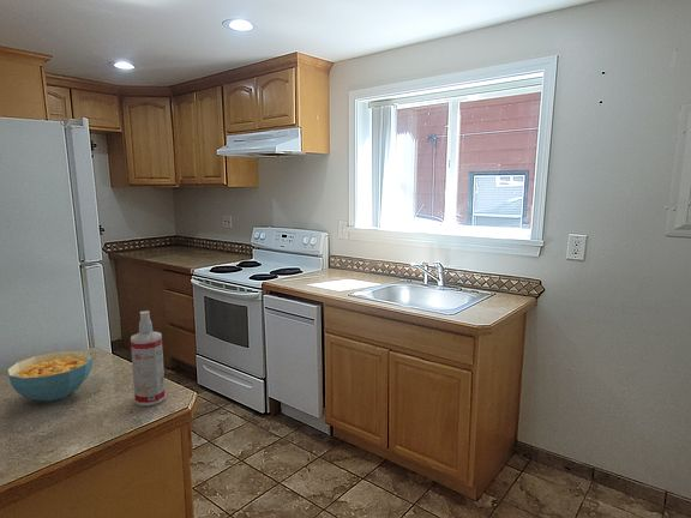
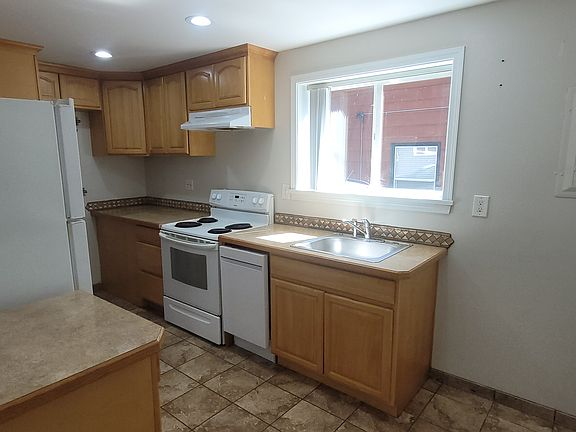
- cereal bowl (53, 380)
- spray bottle (148, 356)
